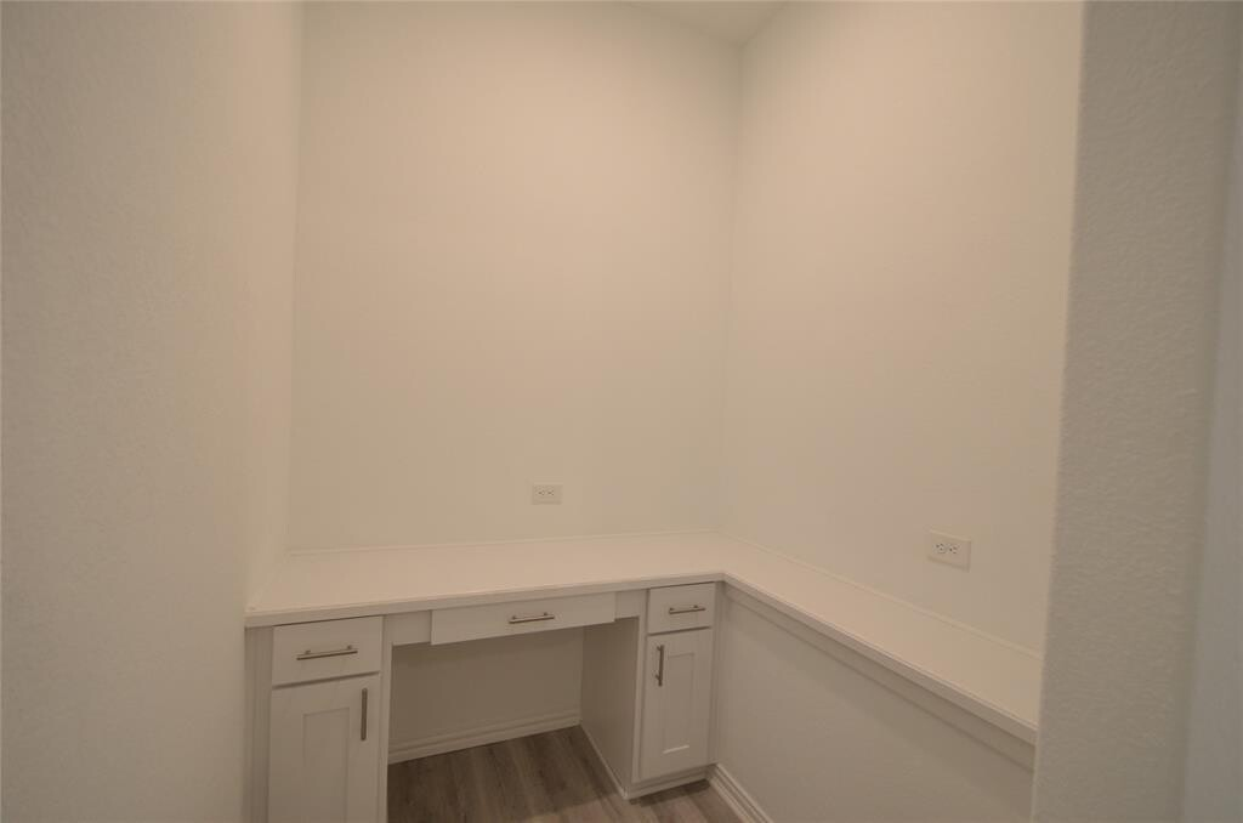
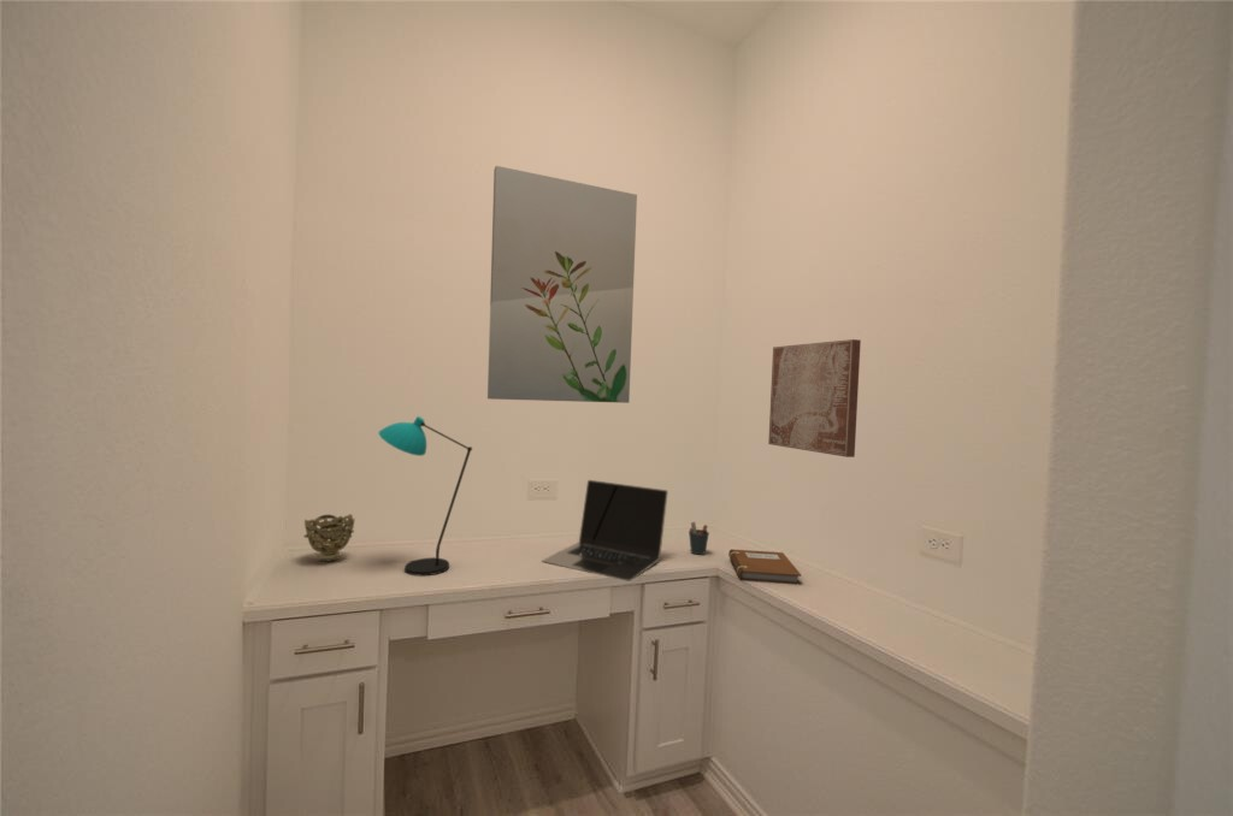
+ wall art (809, 397)
+ wall art (565, 291)
+ decorative bowl (329, 538)
+ pen holder (698, 537)
+ desk lamp (452, 498)
+ notebook (761, 564)
+ laptop (606, 525)
